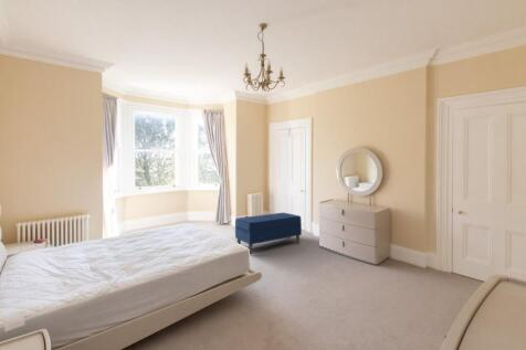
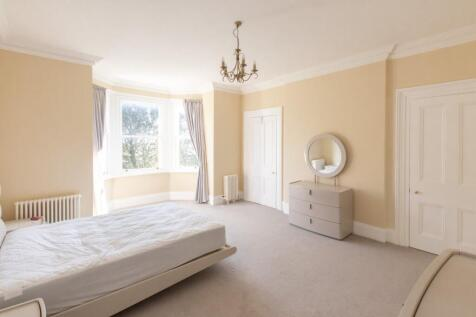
- bench (269, 231)
